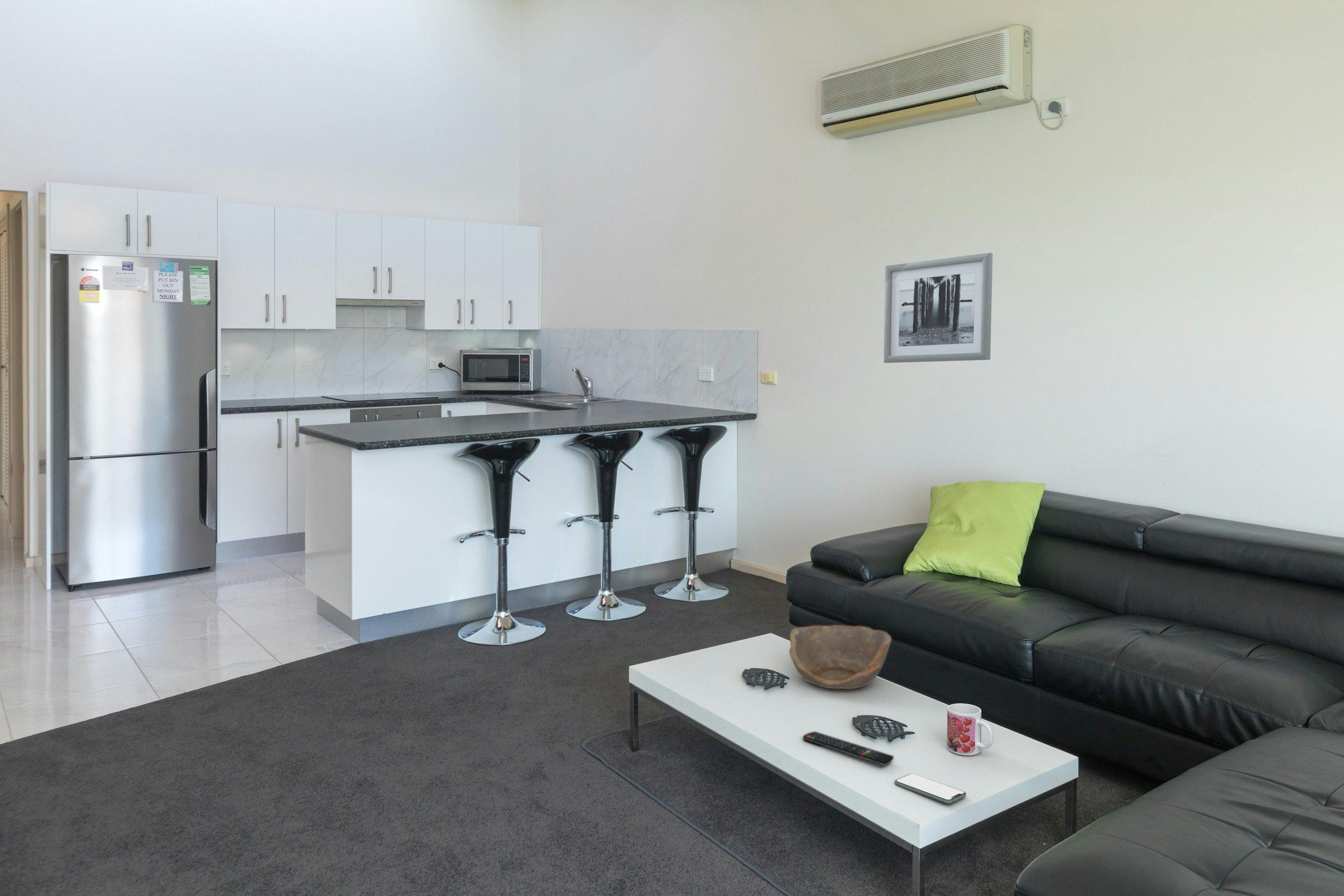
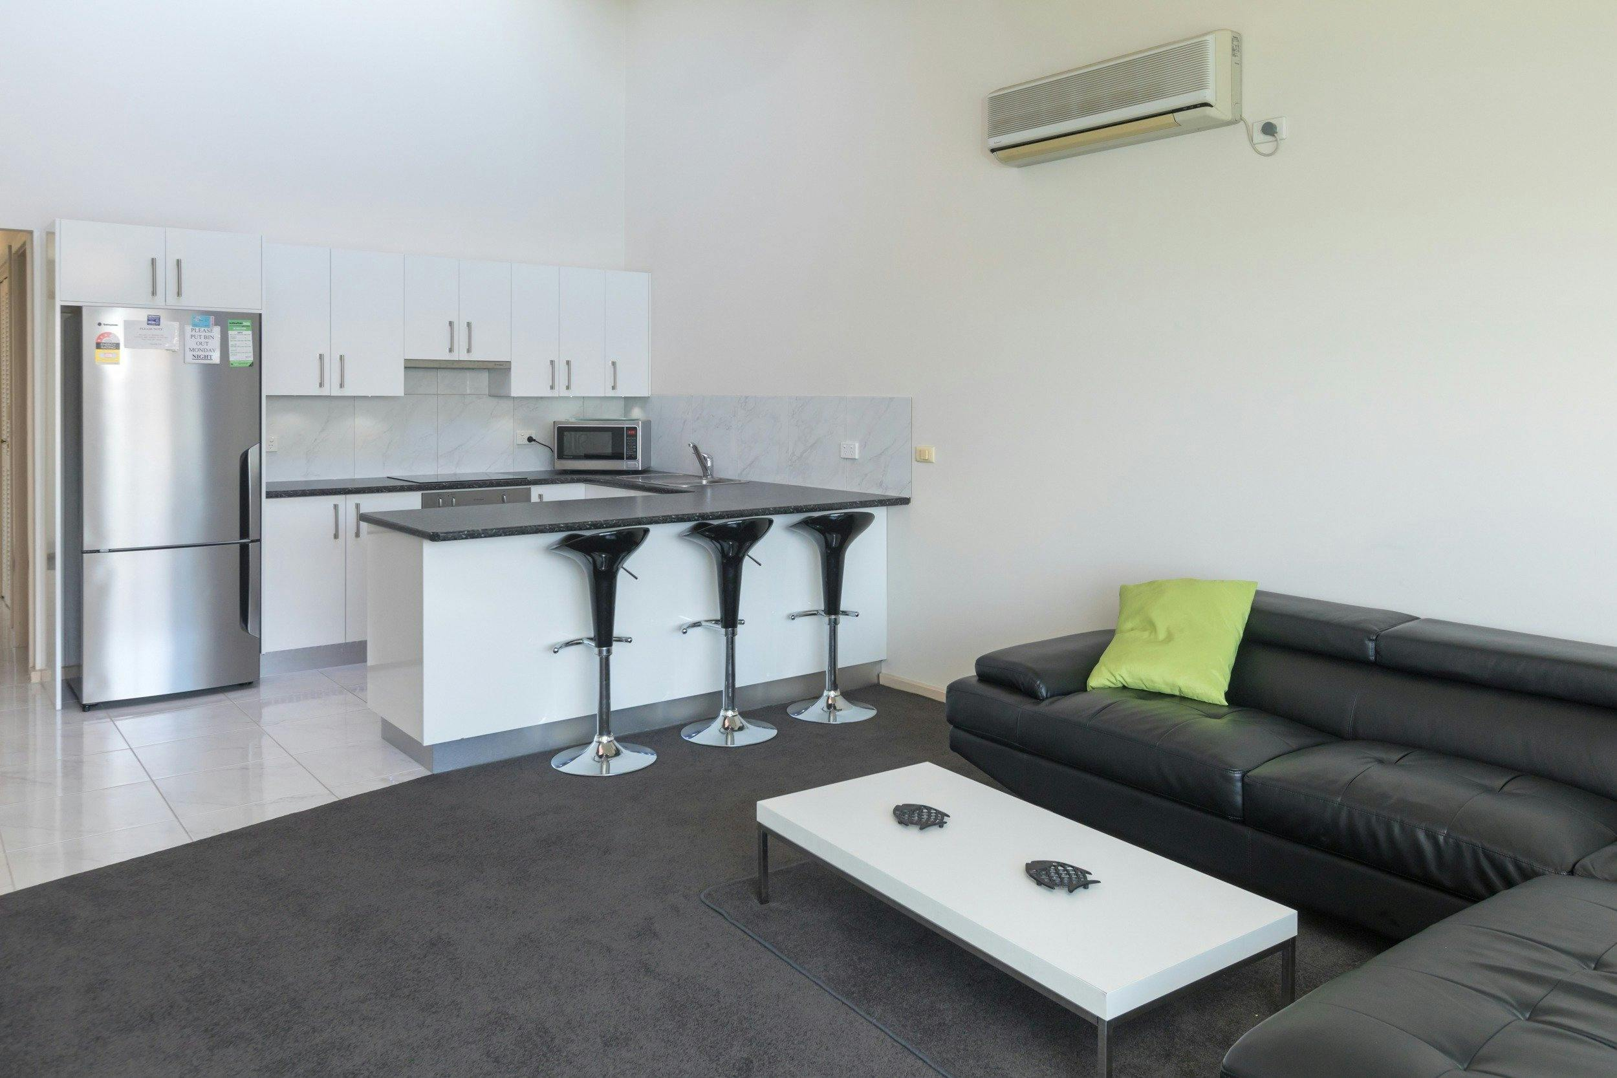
- remote control (846, 748)
- mug (970, 731)
- bowl (840, 656)
- smartphone (930, 788)
- wall art (935, 311)
